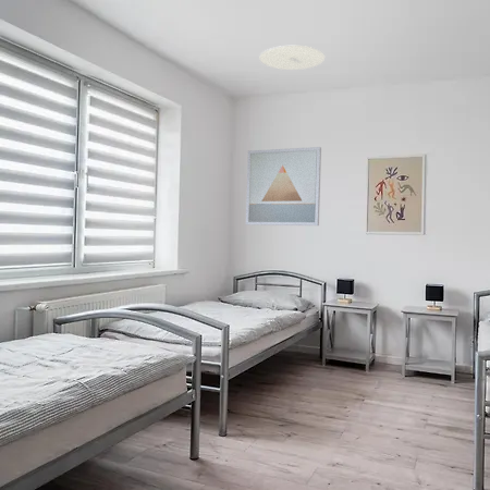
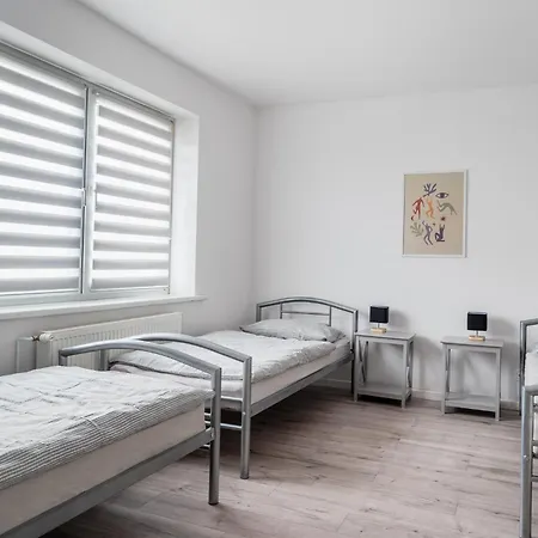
- ceiling light (292, 56)
- wall art (282, 186)
